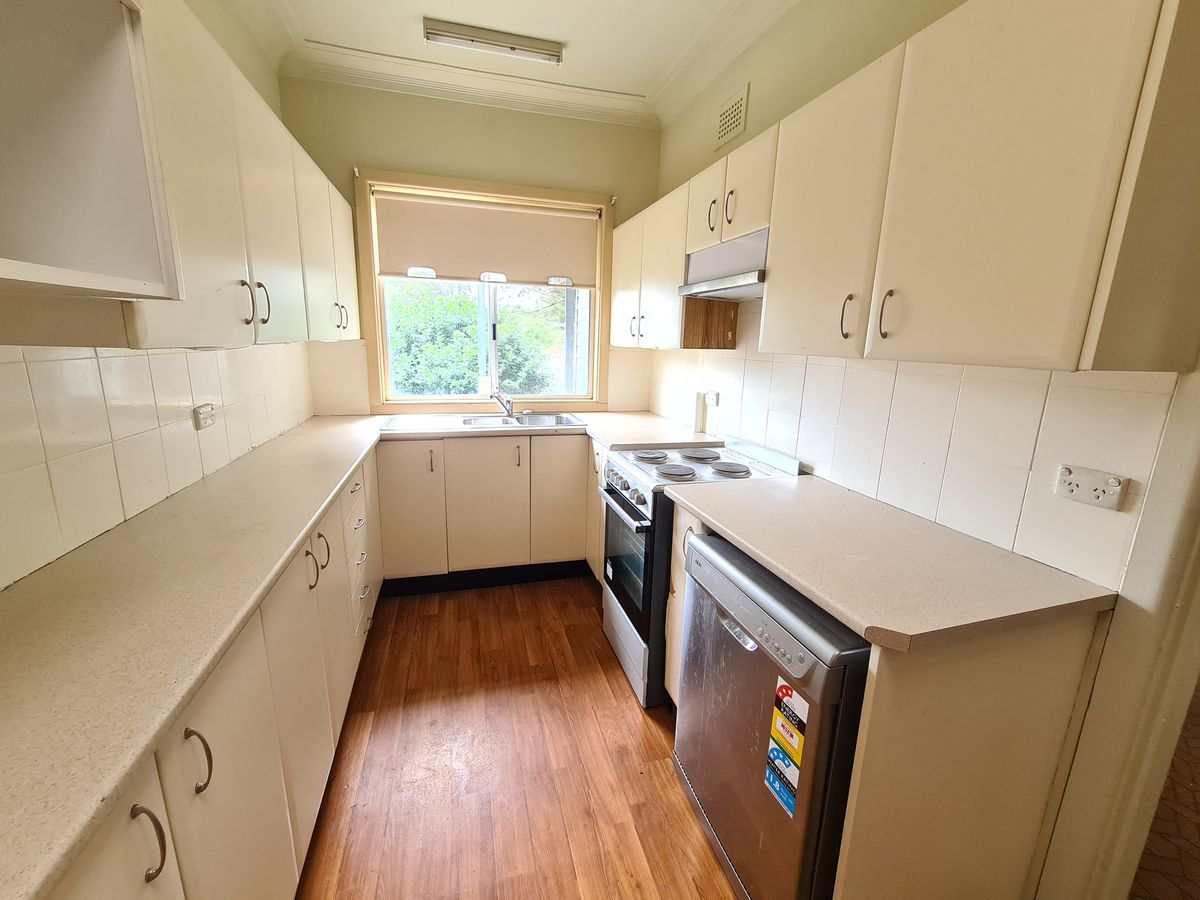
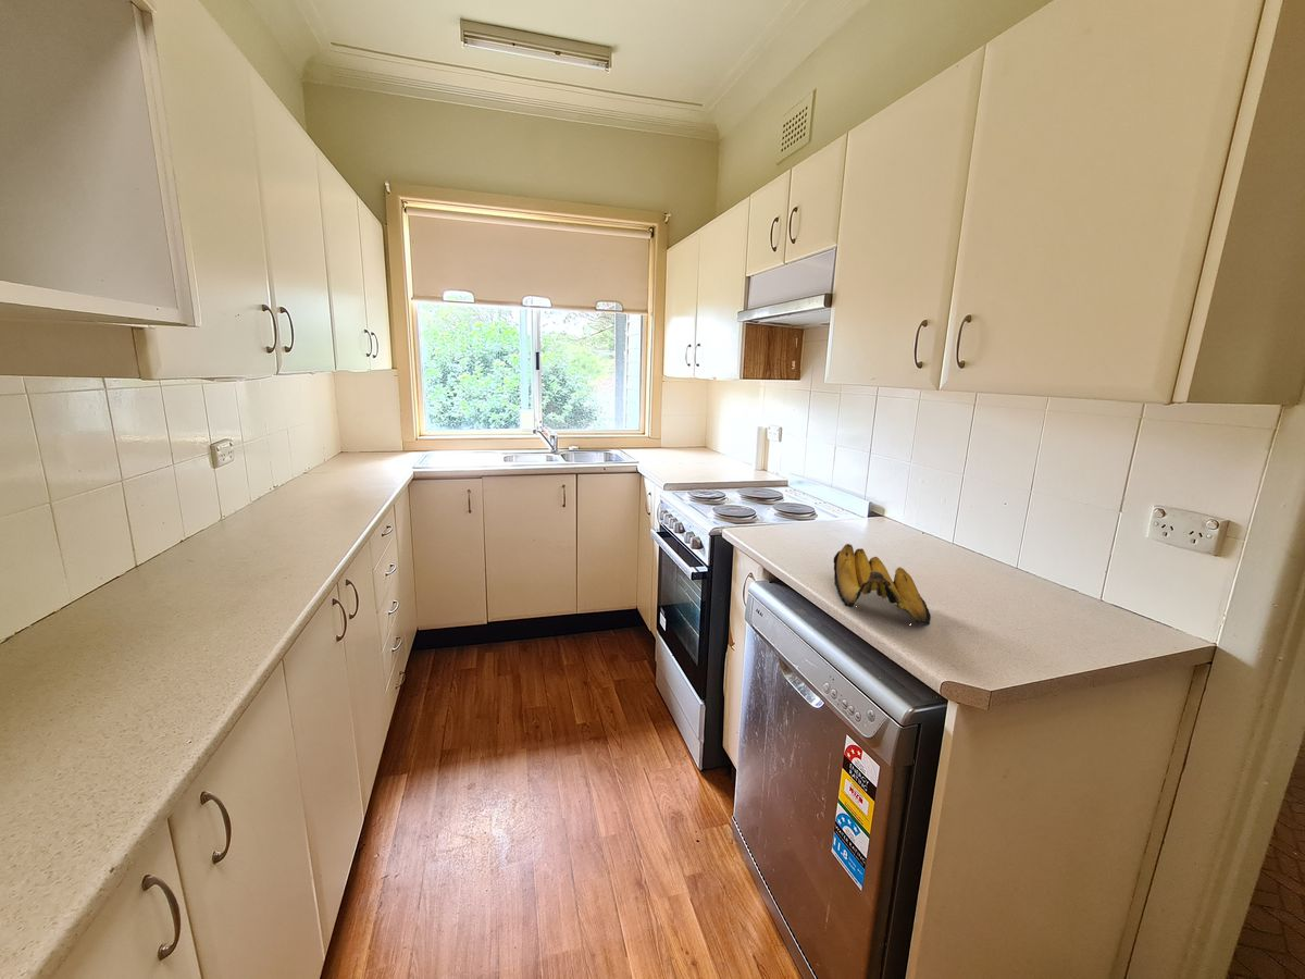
+ banana bunch (884, 582)
